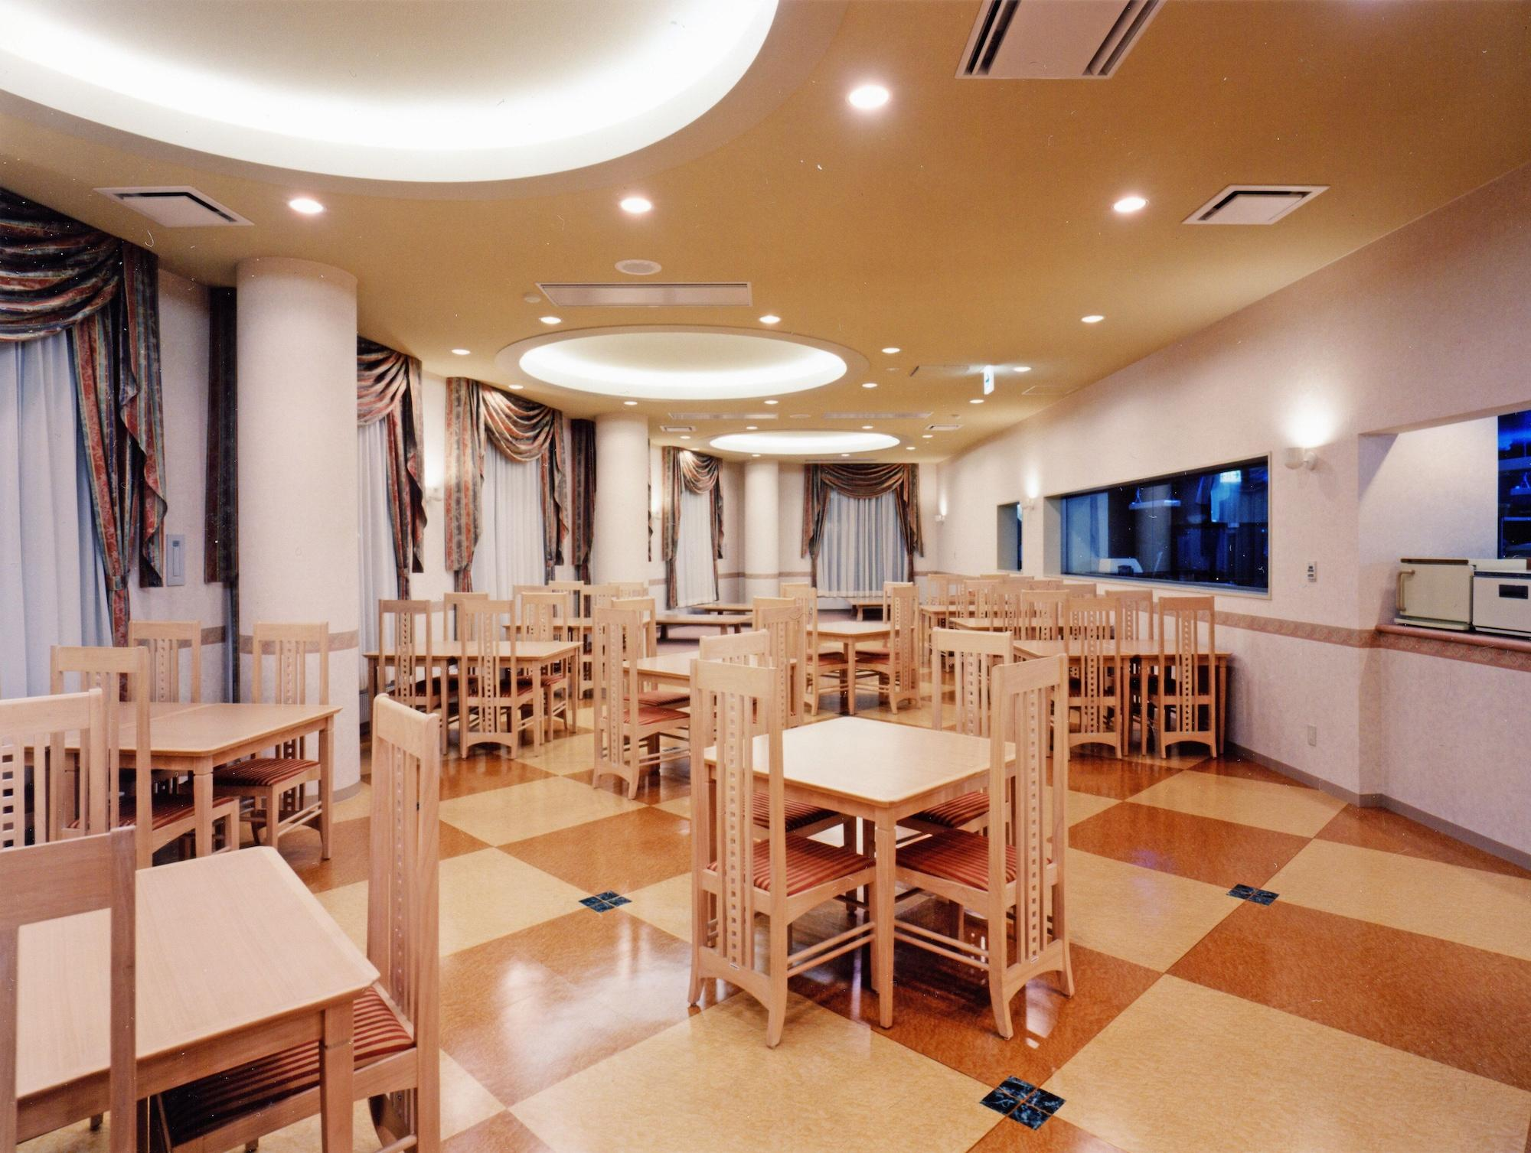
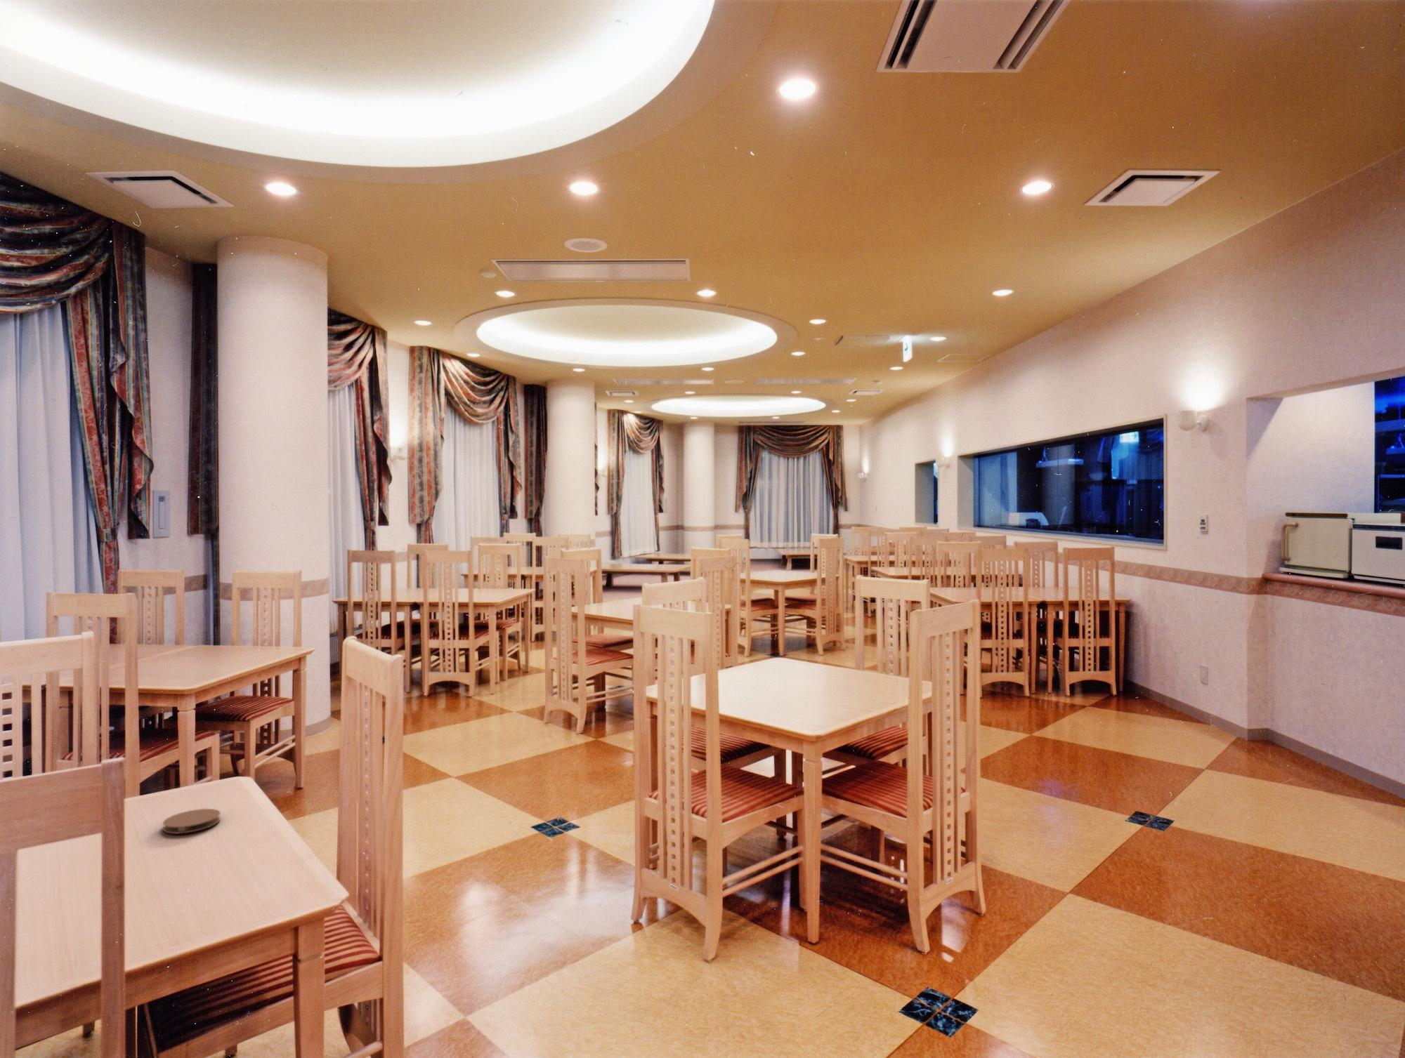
+ coaster (192, 820)
